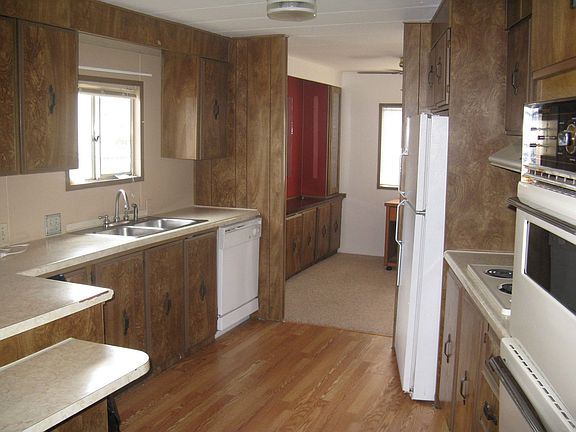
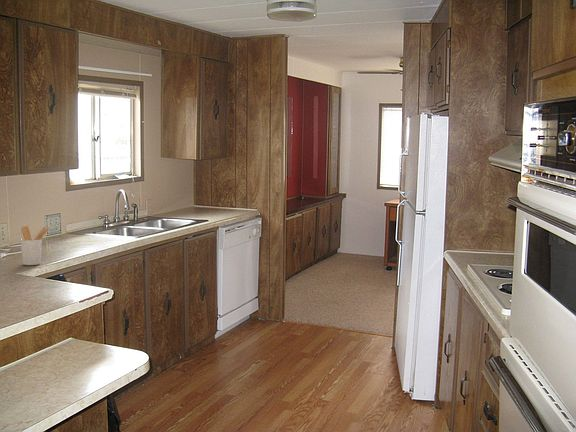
+ utensil holder (36, 244)
